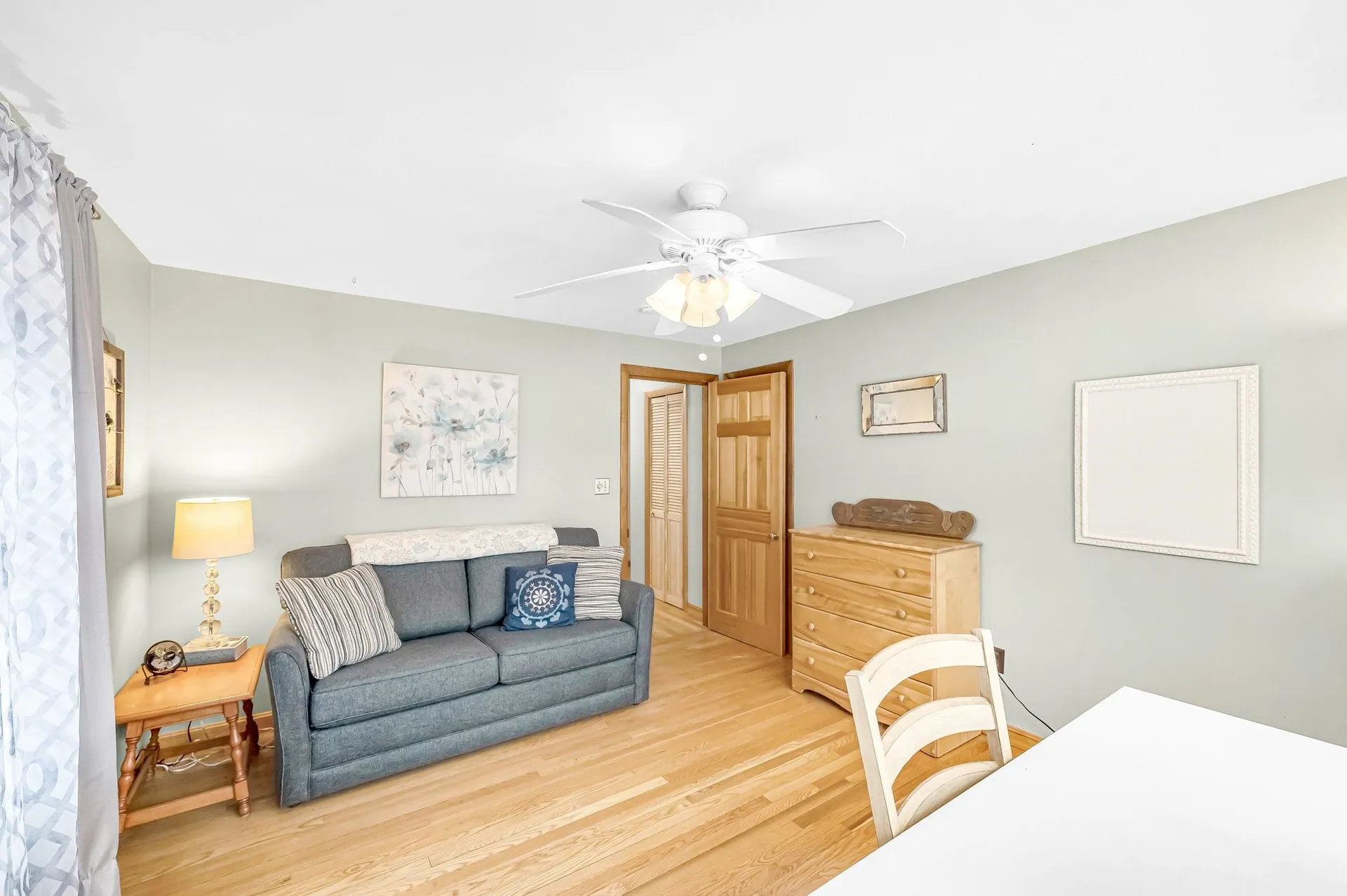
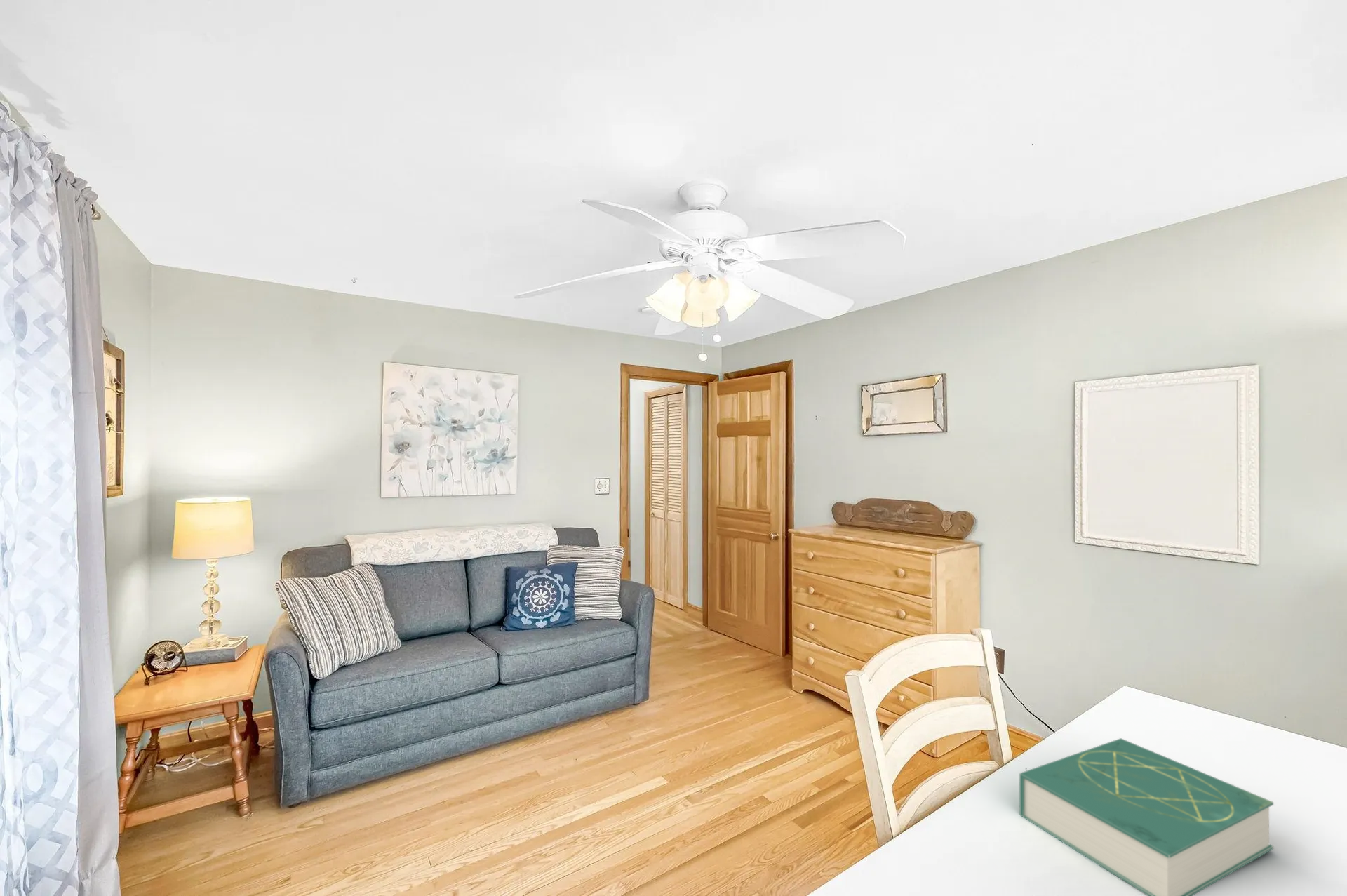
+ book (1141, 809)
